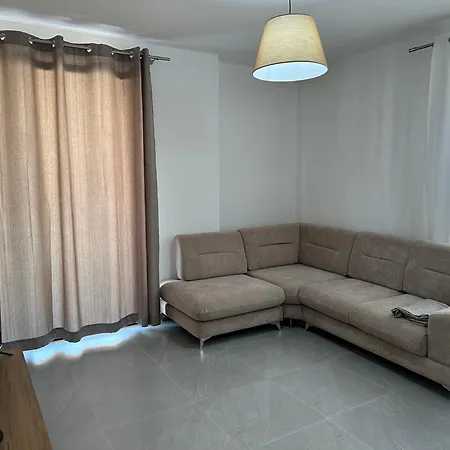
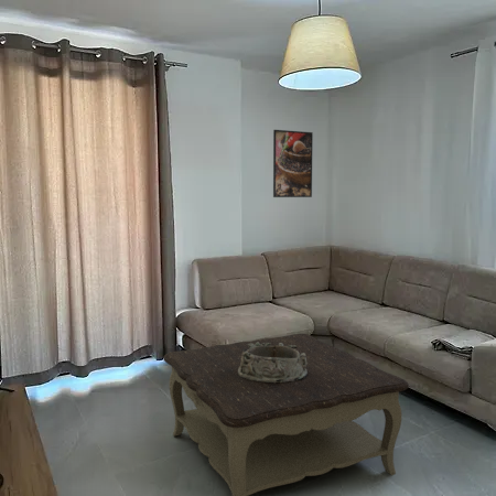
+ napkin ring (271, 359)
+ coffee table (276, 409)
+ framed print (293, 164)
